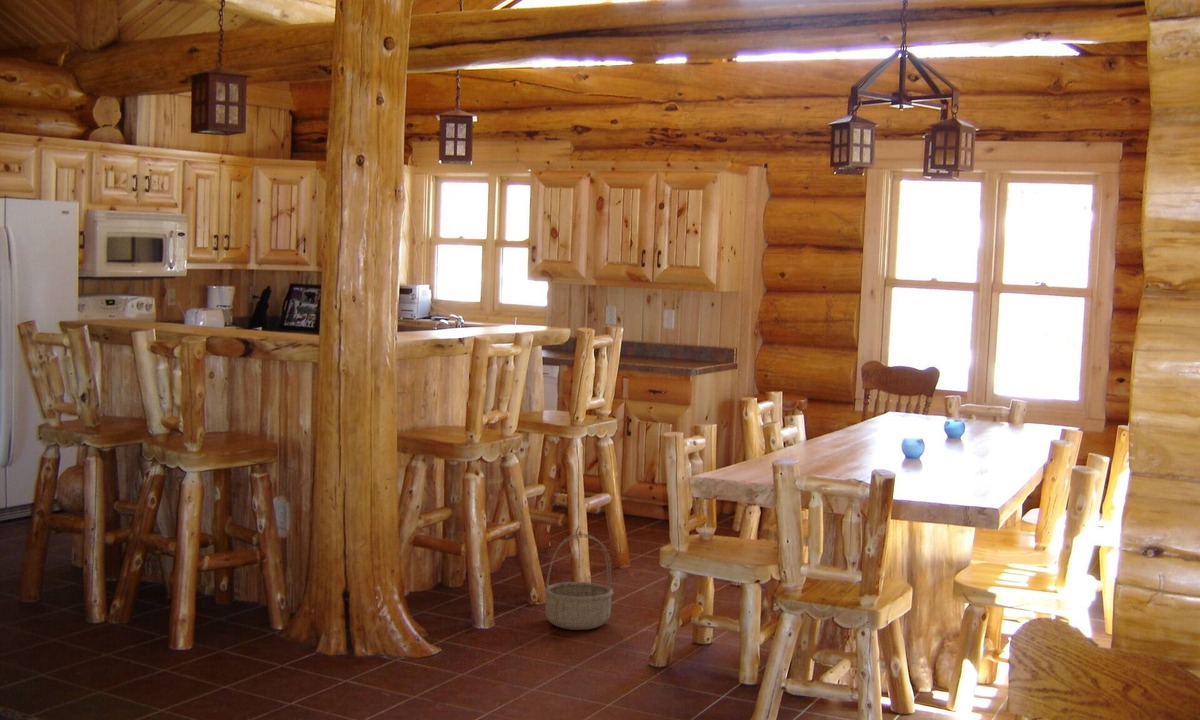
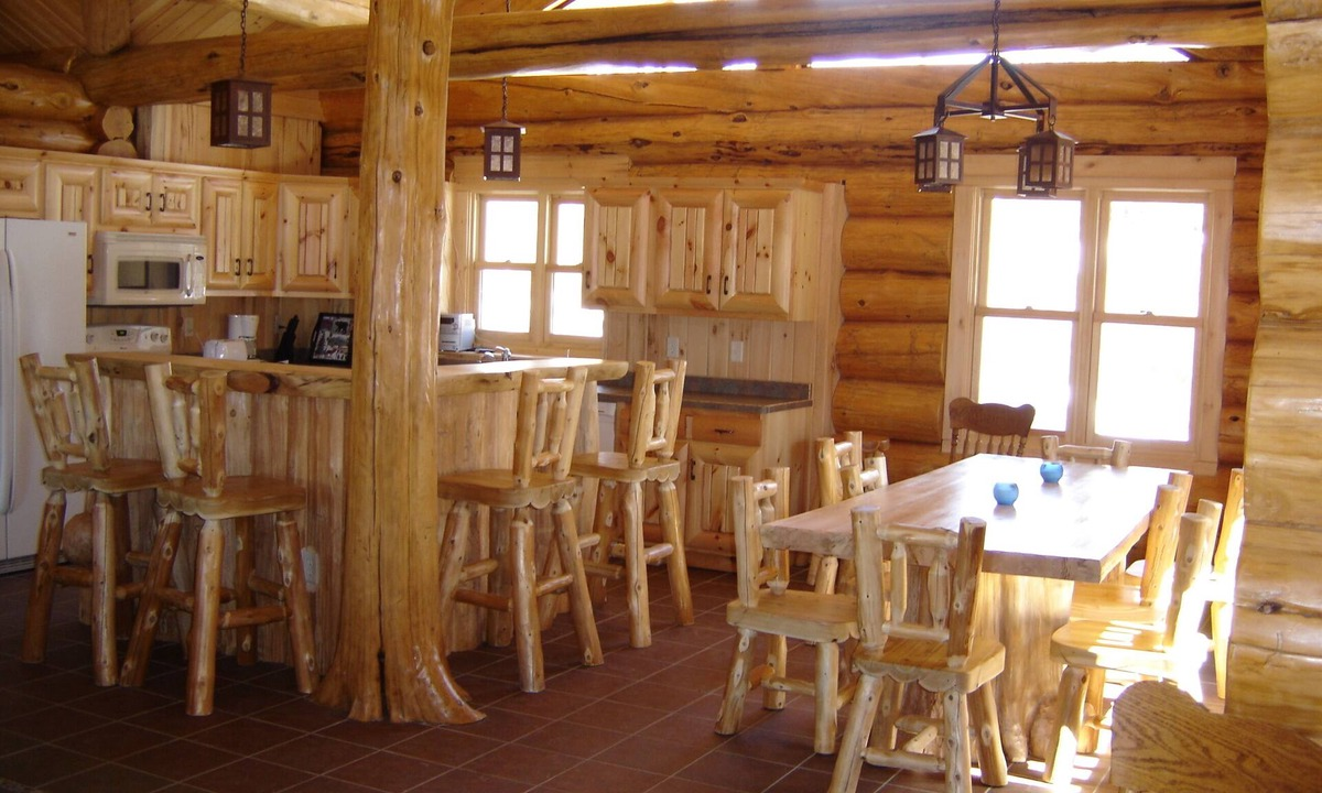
- basket (579, 582)
